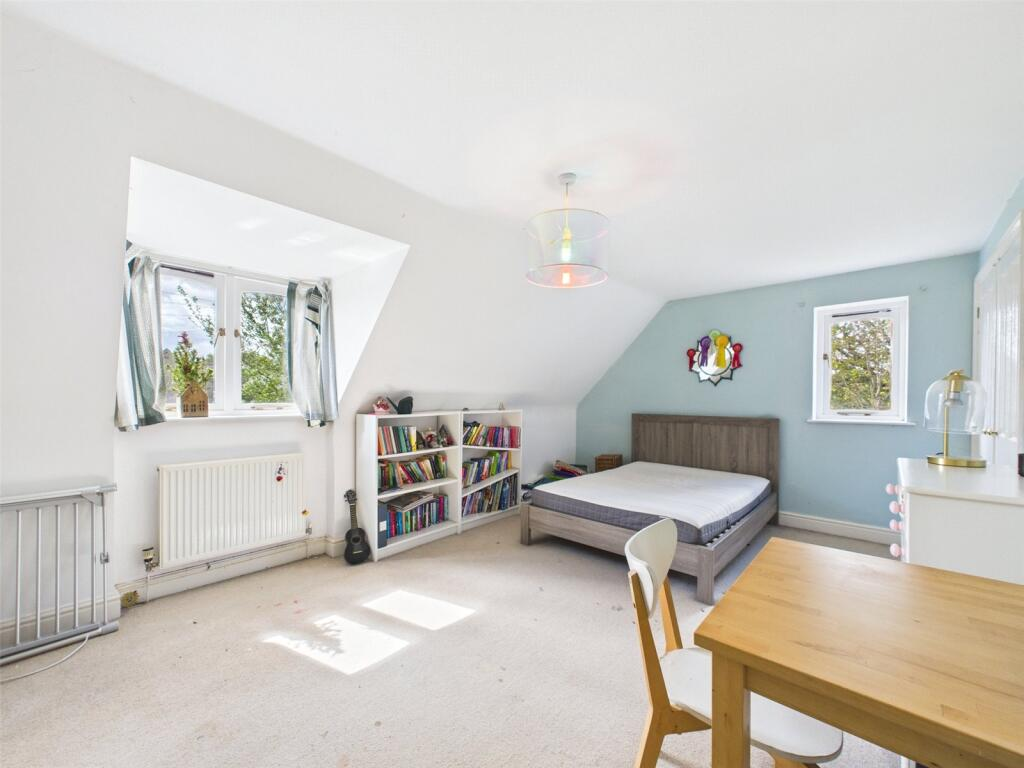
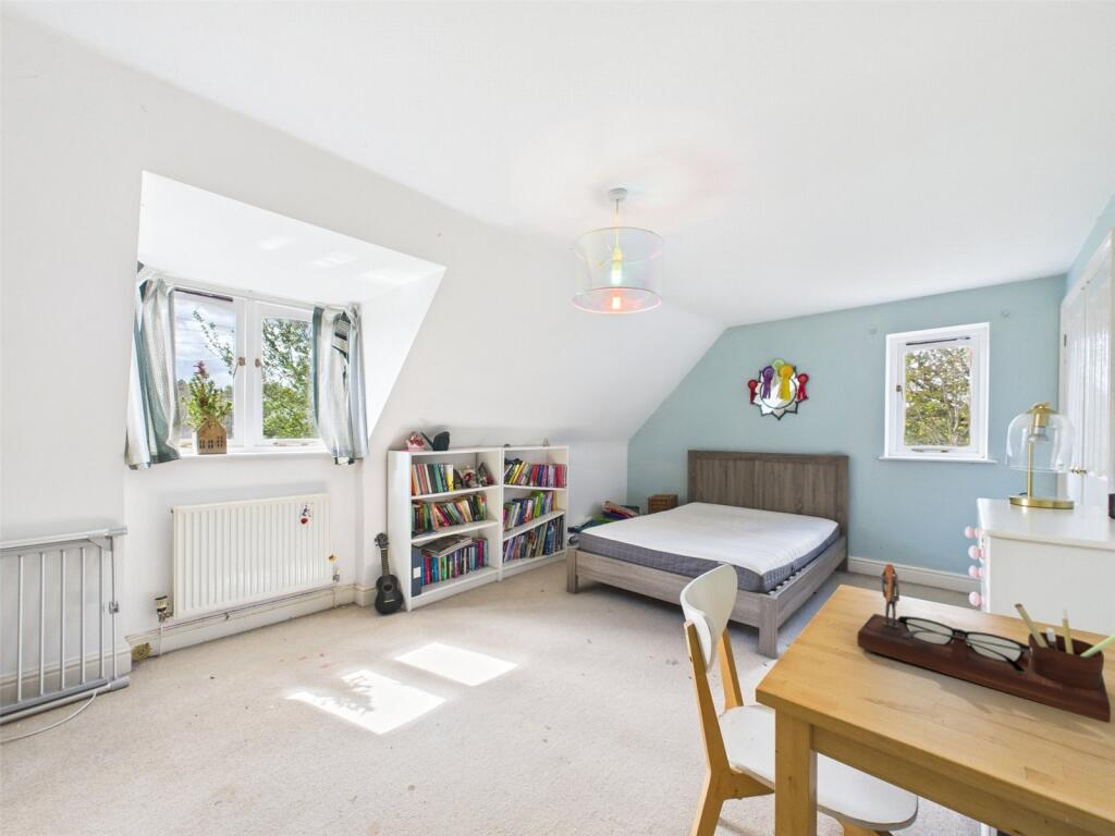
+ desk organizer (977, 631)
